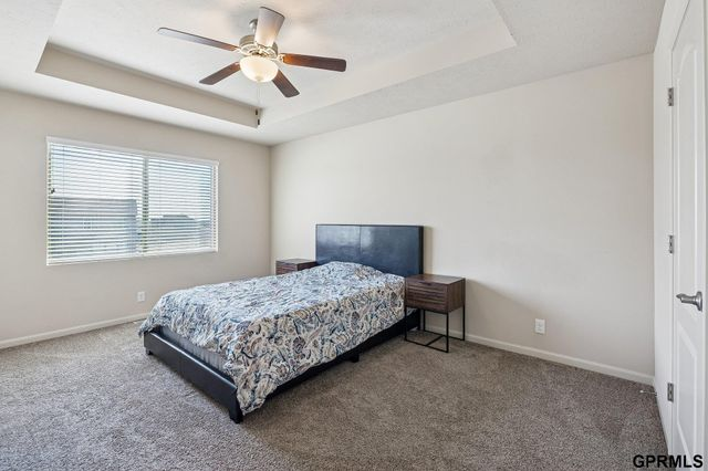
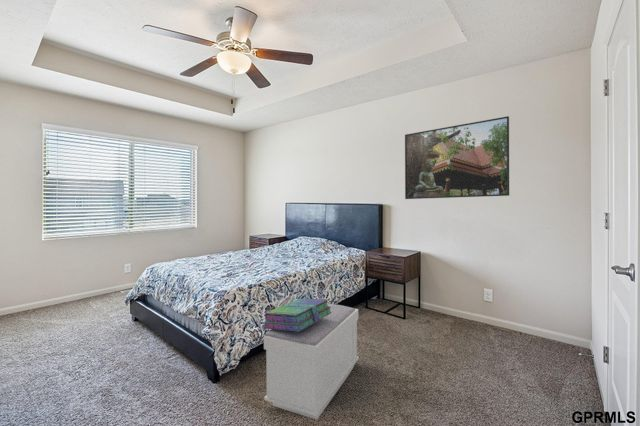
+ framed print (451, 162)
+ bench (316, 350)
+ stack of books (299, 315)
